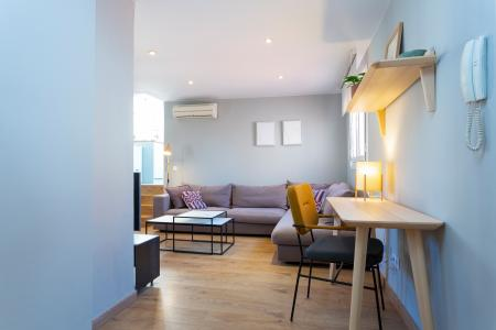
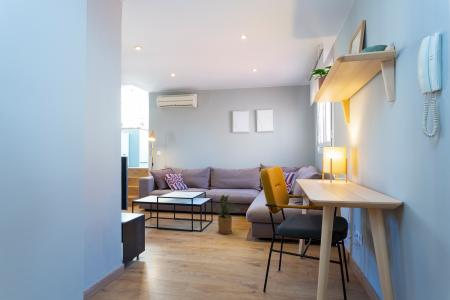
+ house plant (226, 212)
